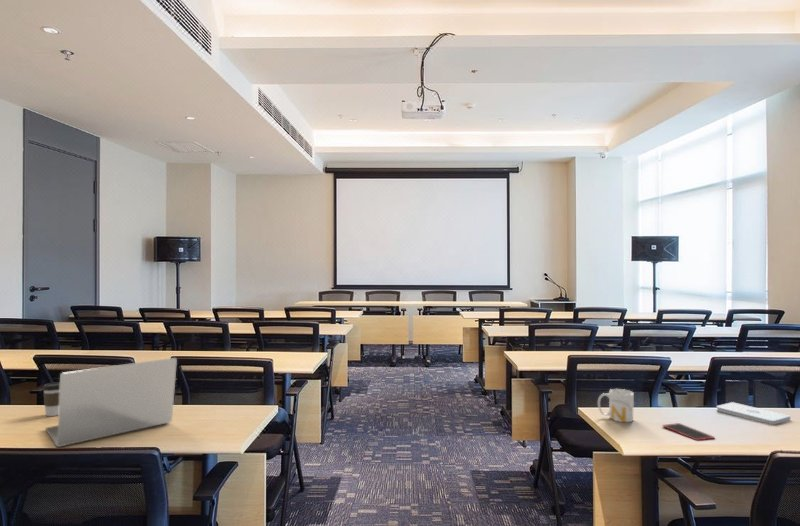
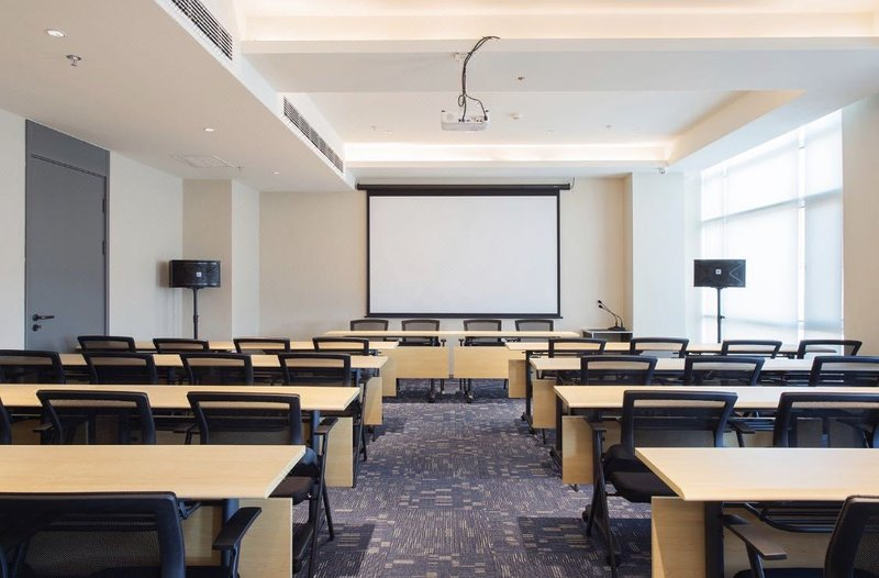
- laptop (111, 393)
- mug (617, 405)
- smartphone (687, 431)
- coffee cup (54, 399)
- notepad (751, 413)
